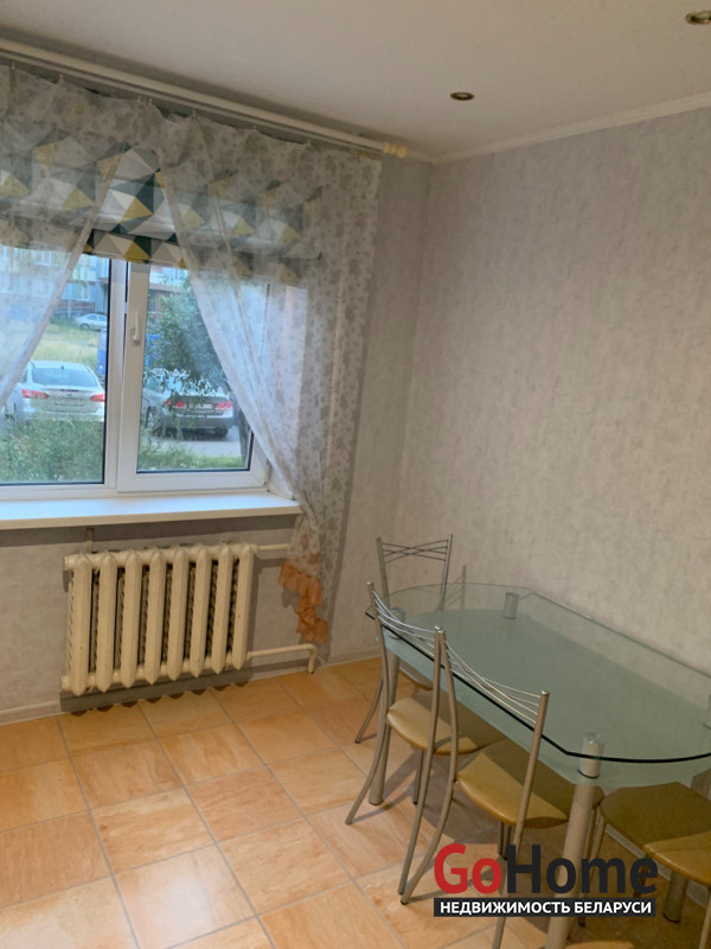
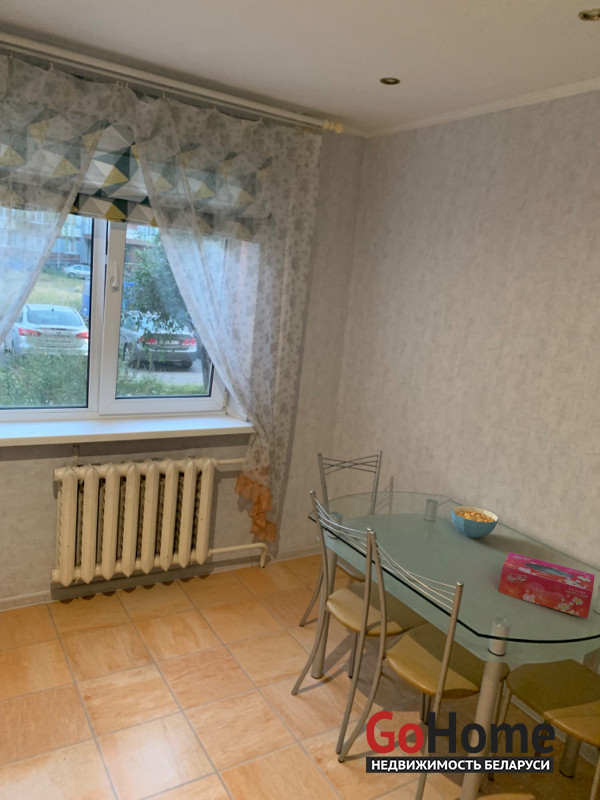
+ tissue box (546, 583)
+ cereal bowl (473, 524)
